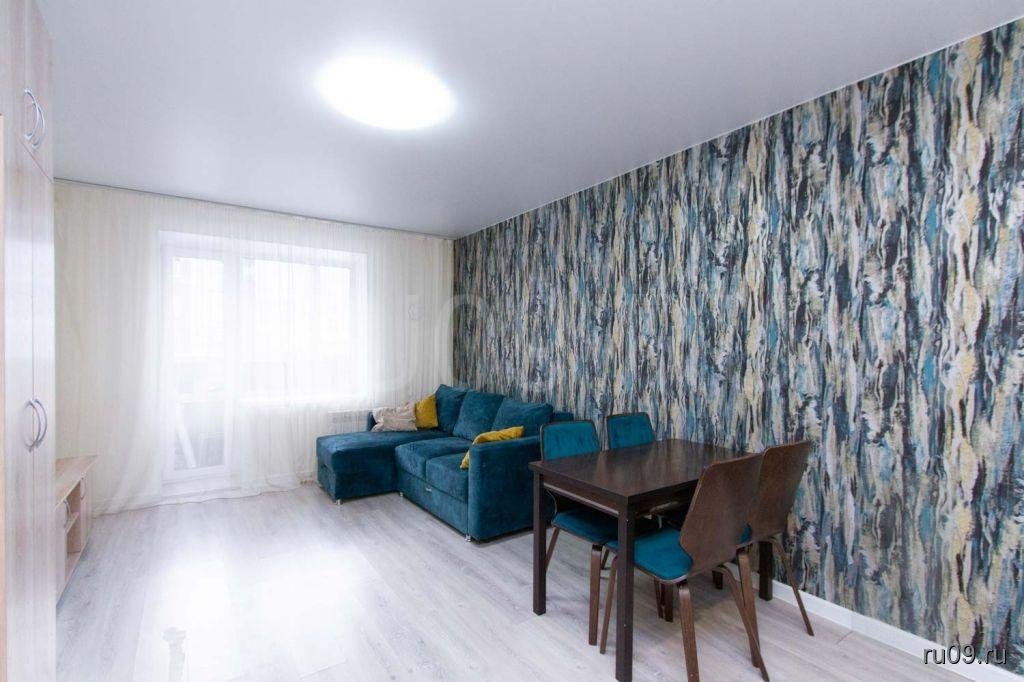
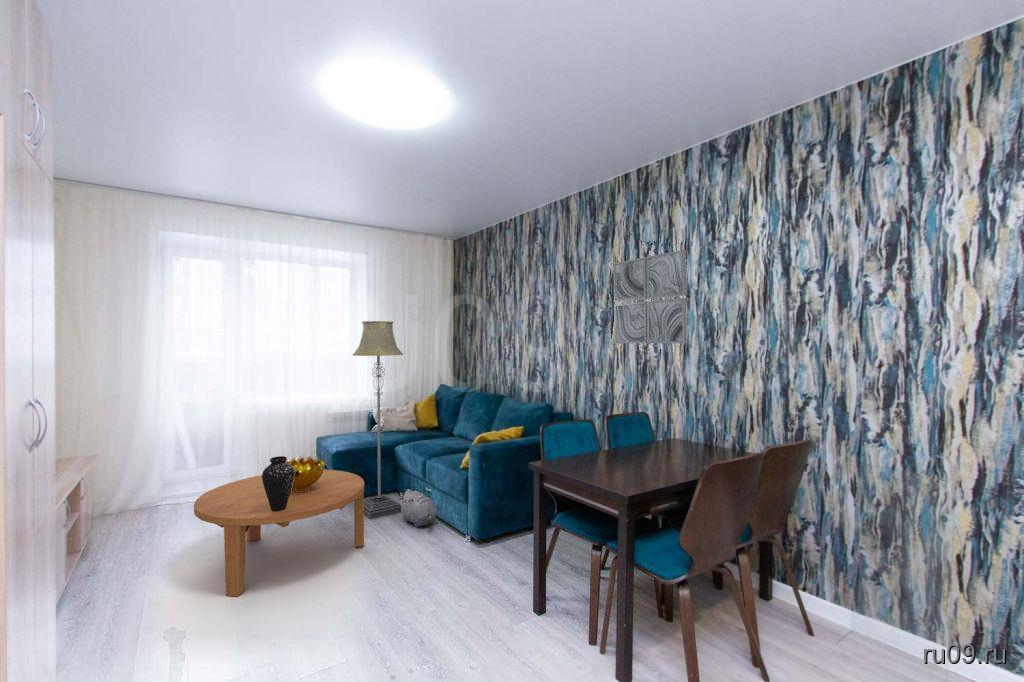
+ coffee table (285, 523)
+ floor lamp (378, 415)
+ vase (278, 483)
+ wall art (647, 301)
+ decorative bowl (300, 474)
+ plush toy (420, 507)
